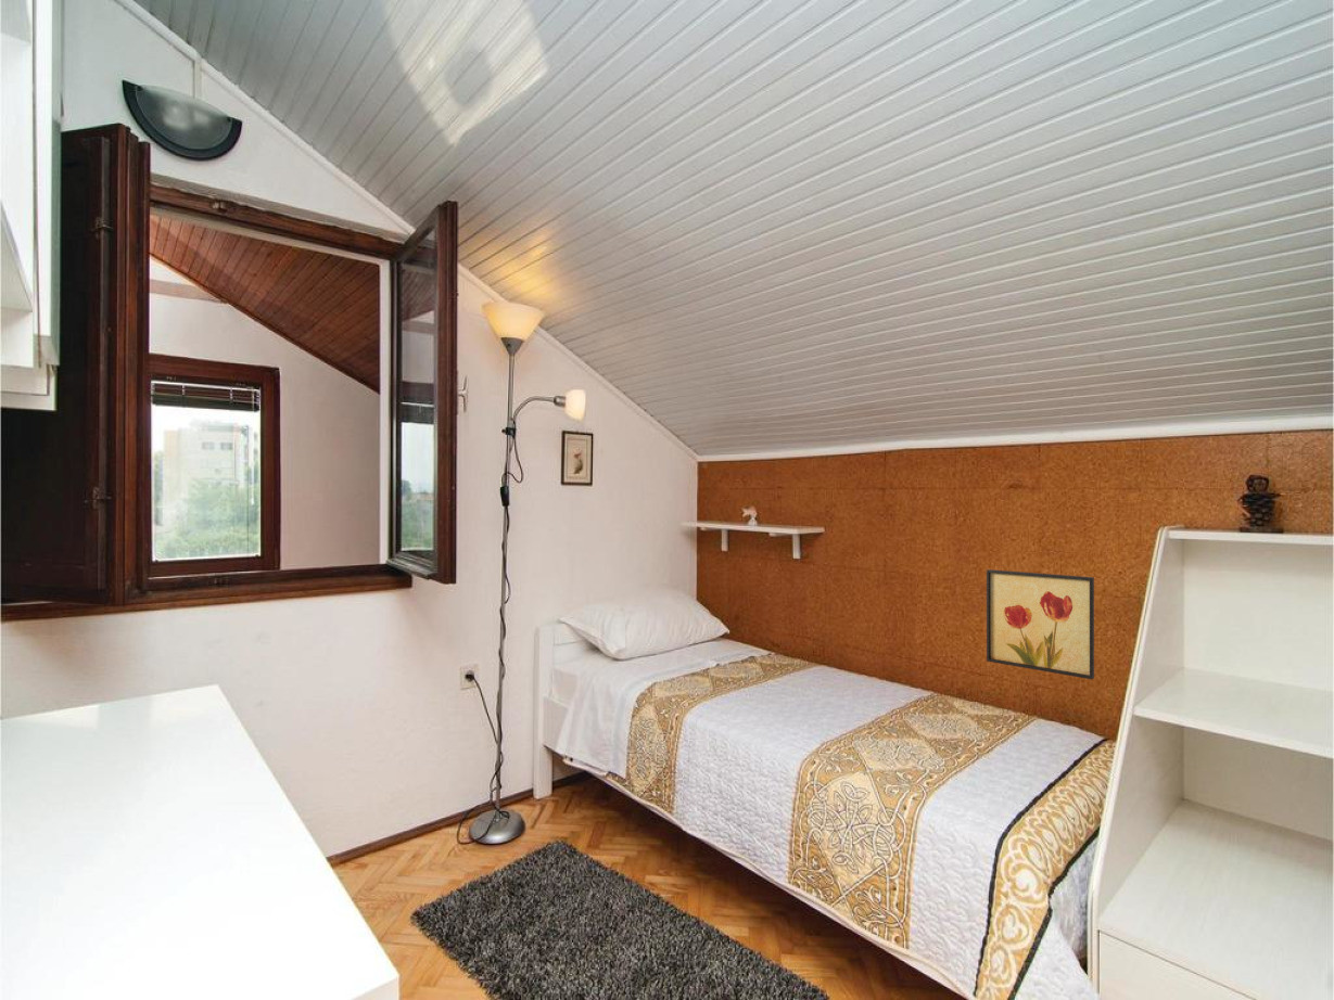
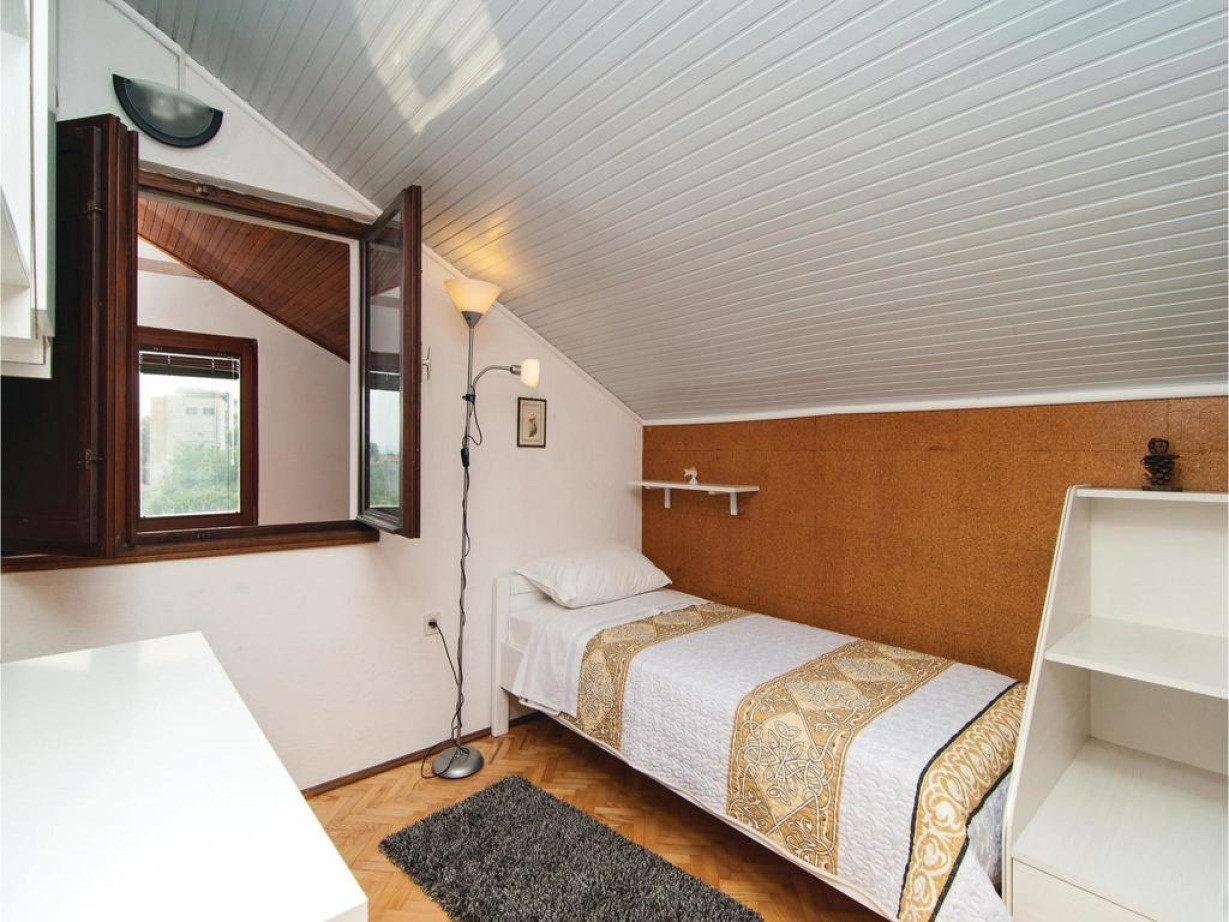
- wall art (1038, 620)
